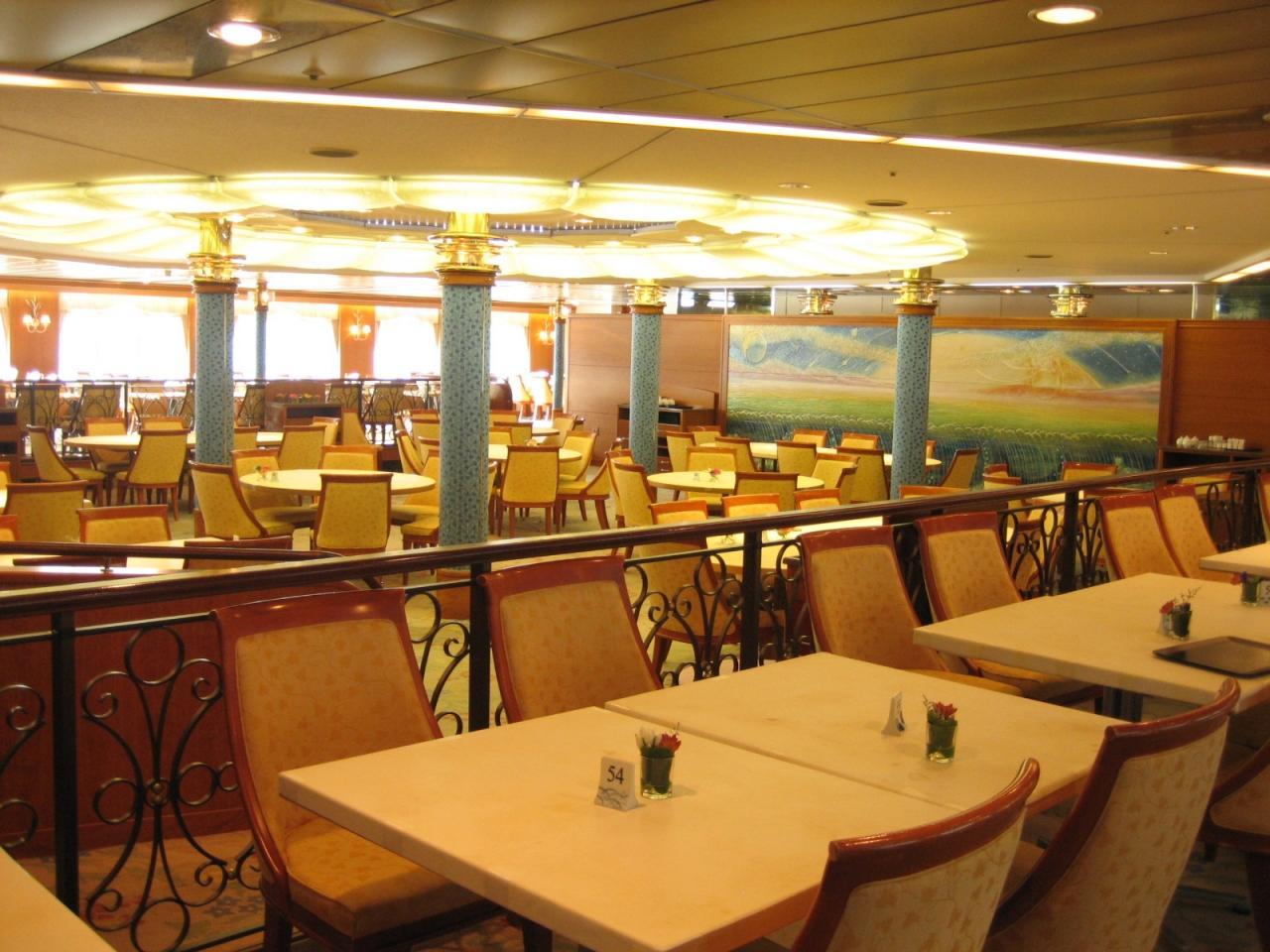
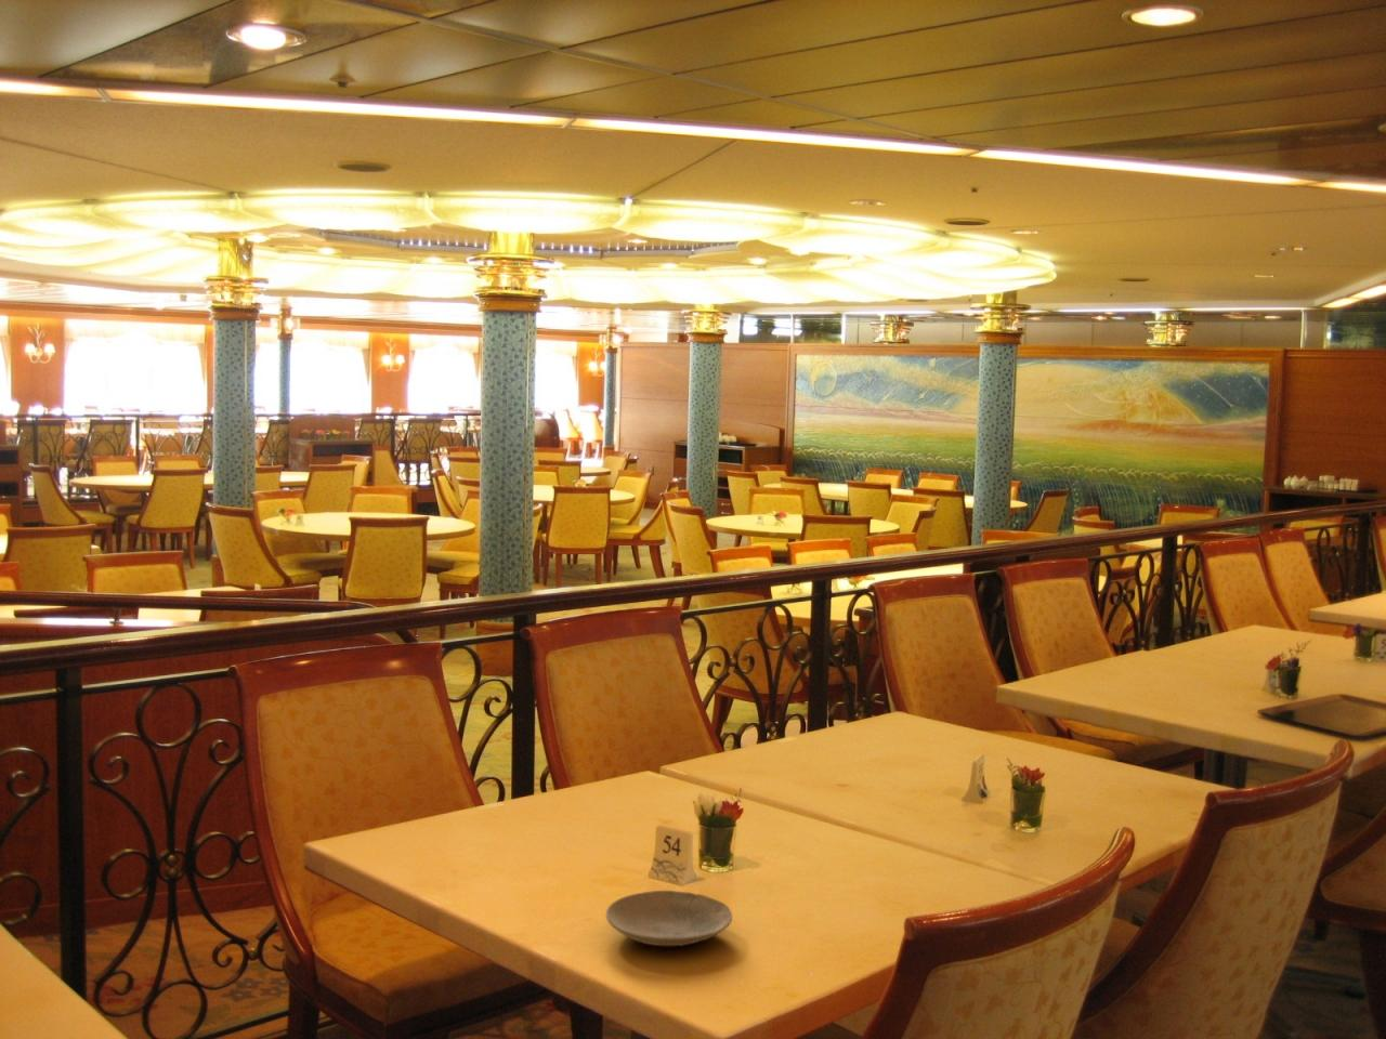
+ plate (668, 923)
